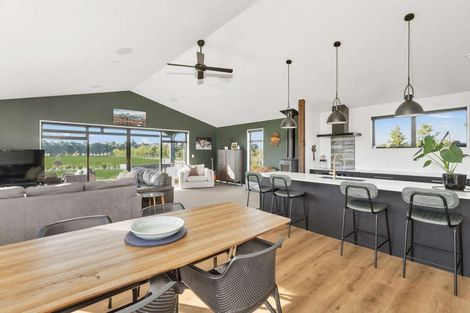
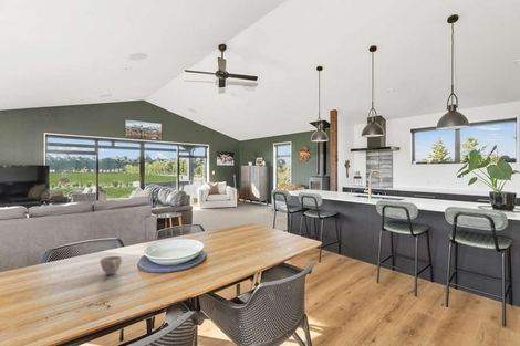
+ cup (112, 265)
